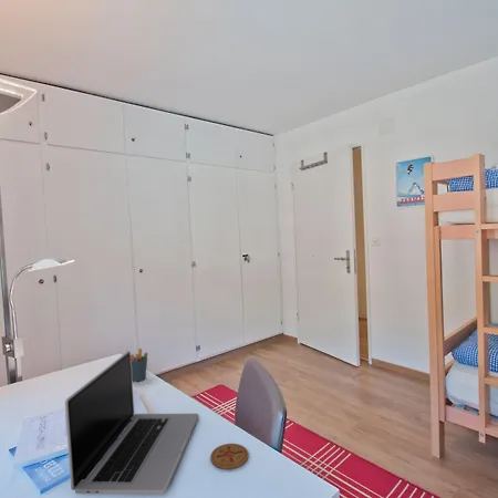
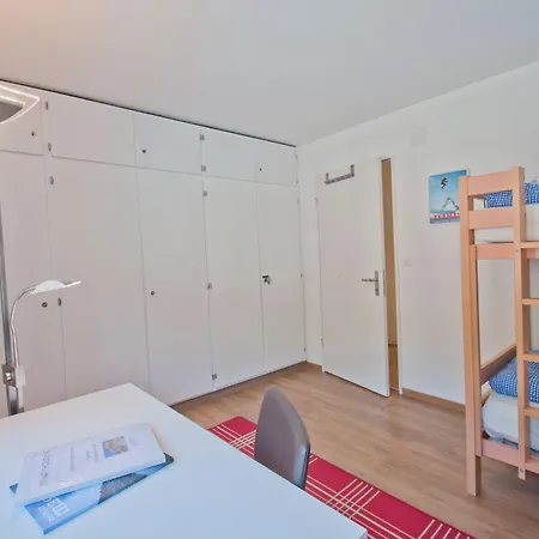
- coaster (229, 455)
- laptop (143, 414)
- pen holder (137, 363)
